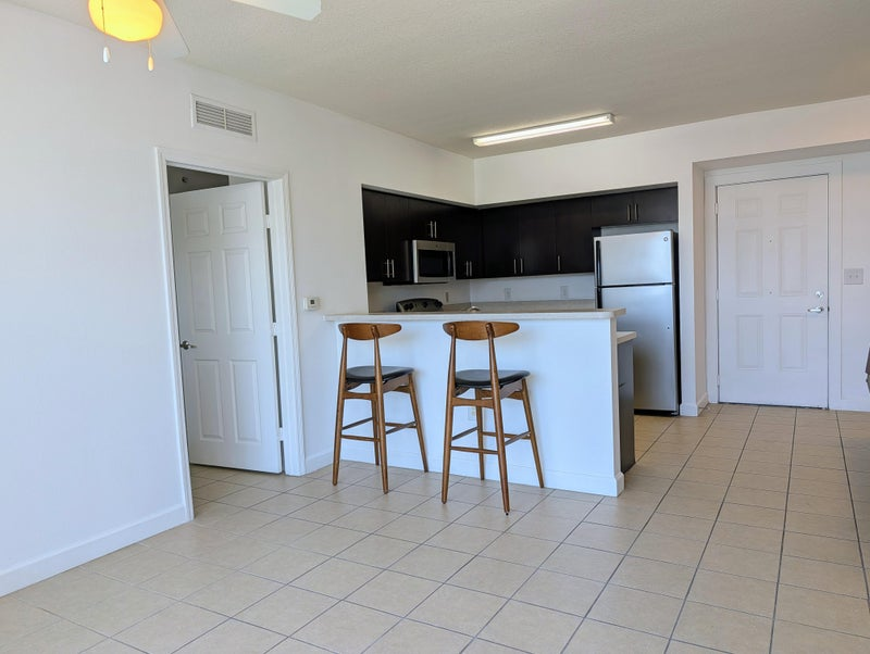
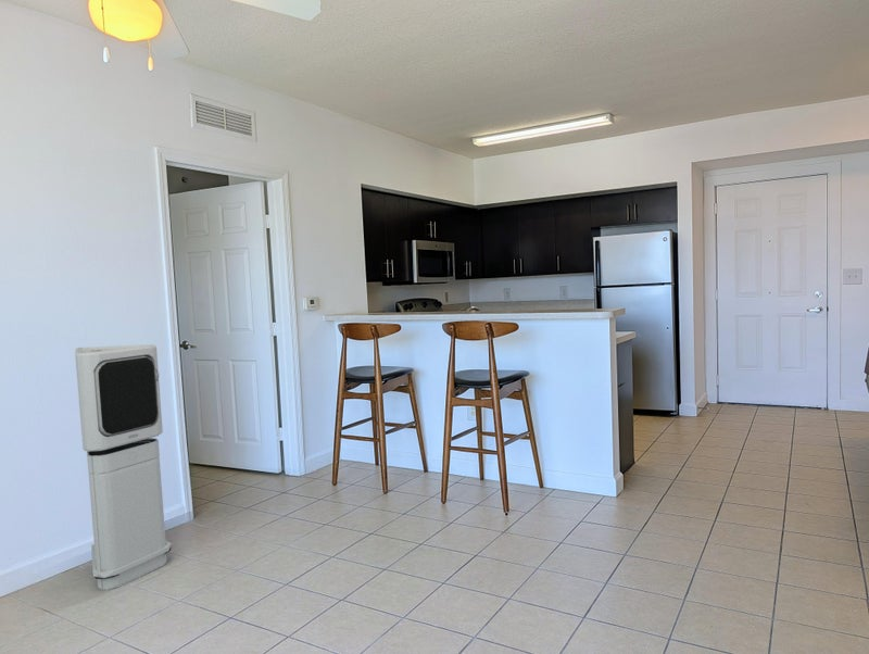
+ air purifier (110, 460)
